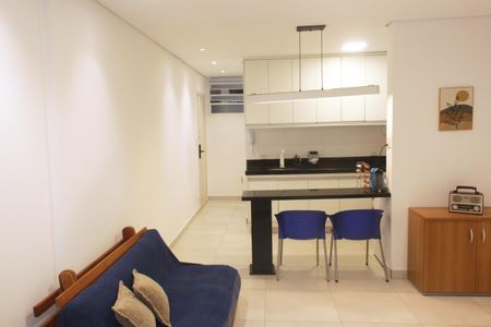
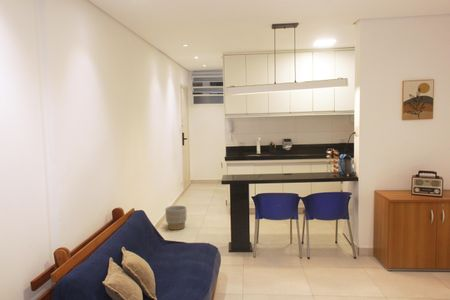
+ planter (176, 217)
